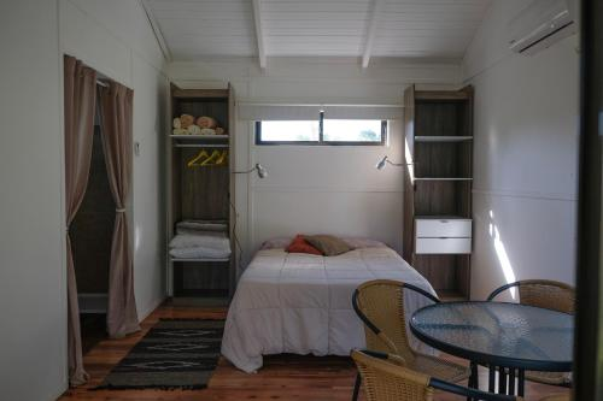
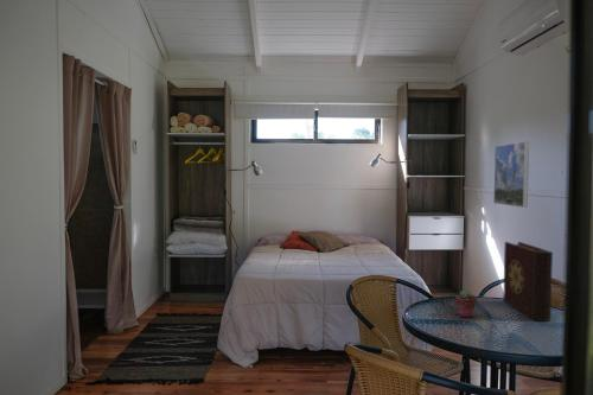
+ potted succulent (465, 301)
+ book (527, 278)
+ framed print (510, 174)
